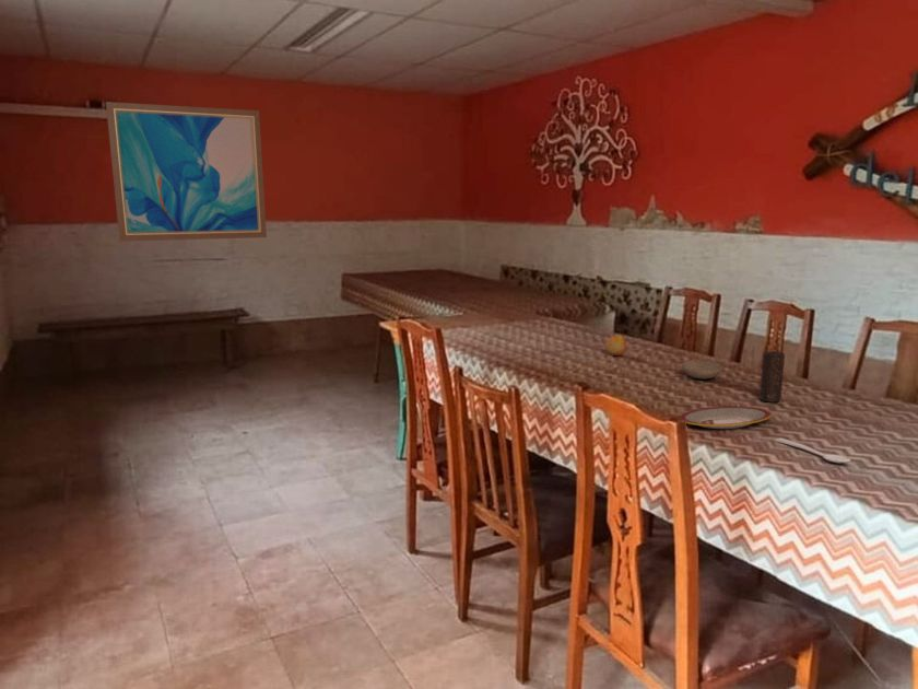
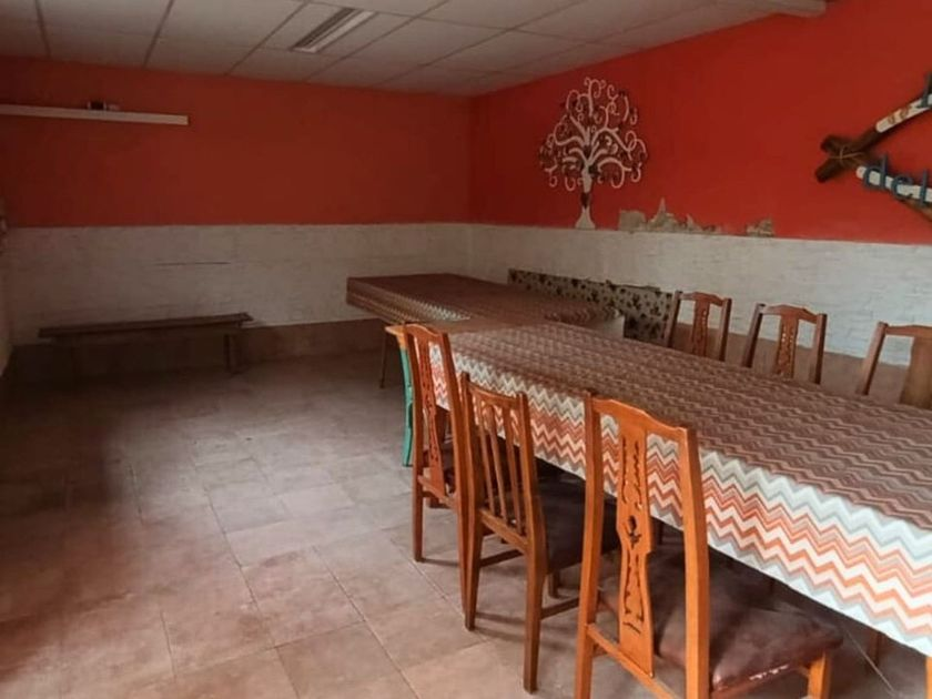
- spoon (810, 449)
- wall art (191, 174)
- bowl (701, 371)
- fruit (615, 344)
- candle (772, 376)
- plate (725, 419)
